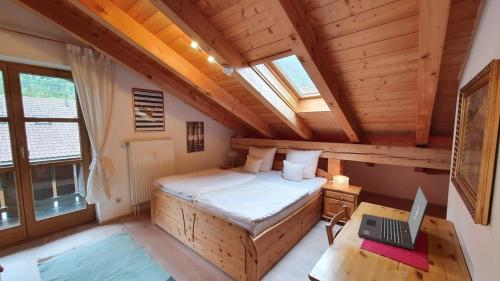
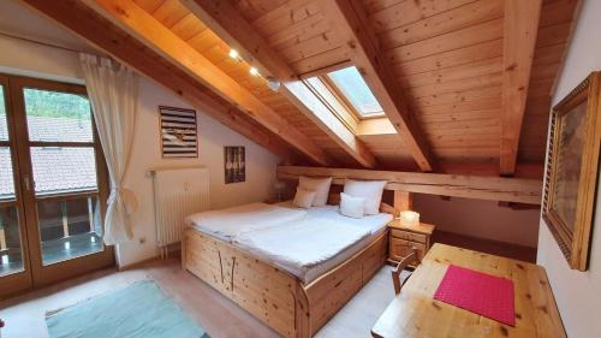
- laptop (389, 218)
